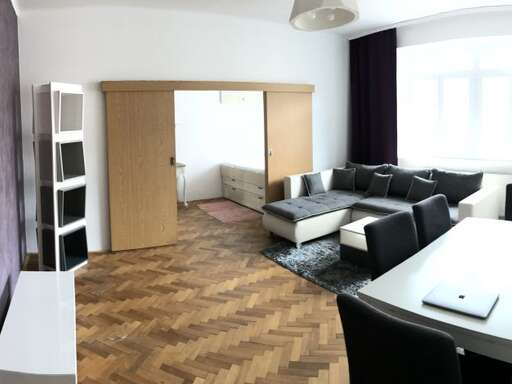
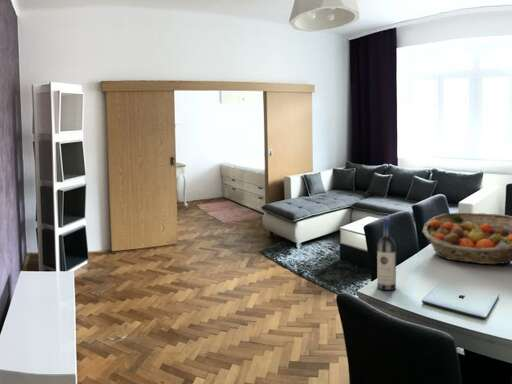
+ wine bottle (386, 253)
+ fruit basket (473, 236)
